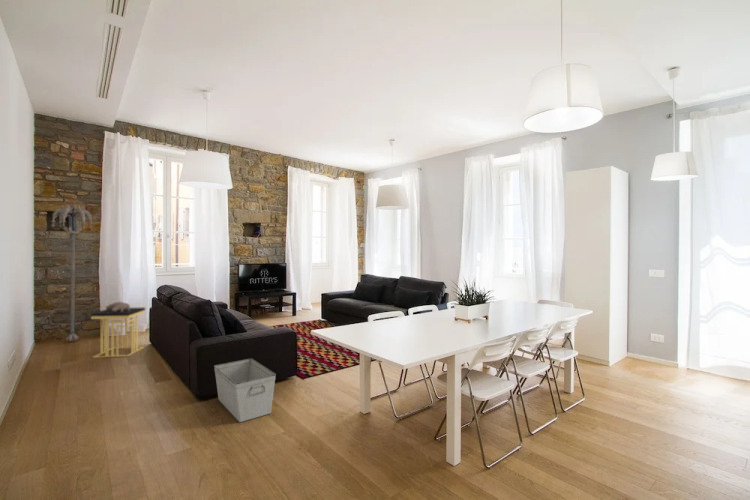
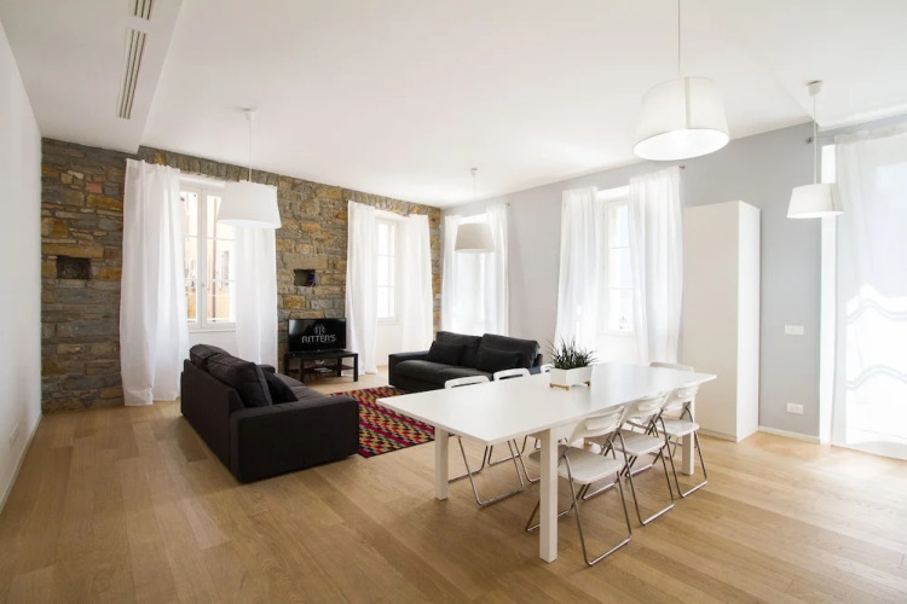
- storage bin (243, 387)
- floor lamp (72, 273)
- side table (119, 326)
